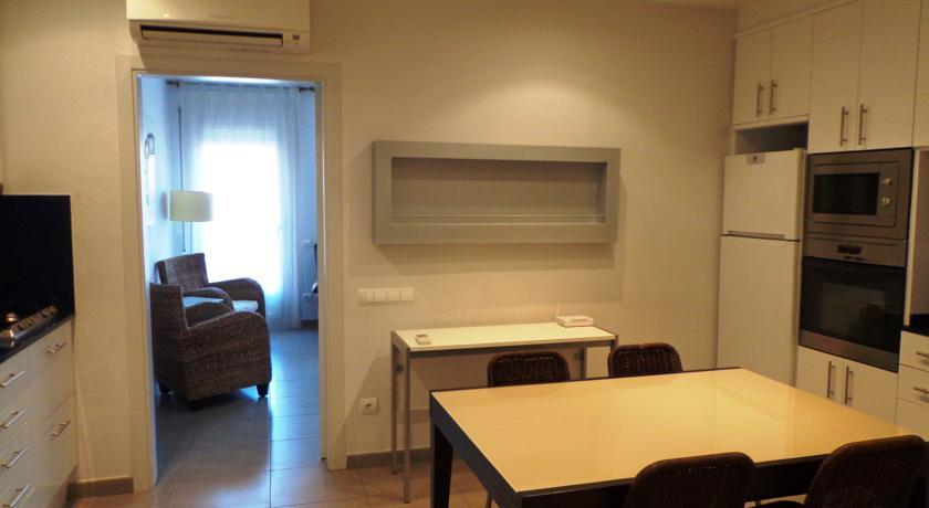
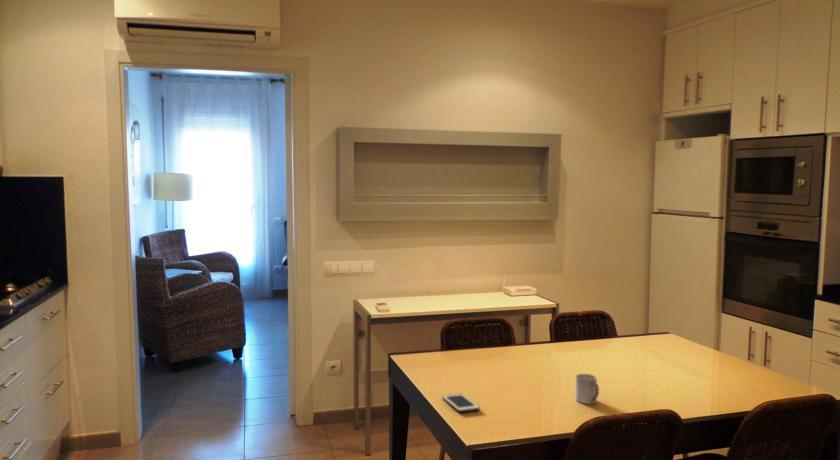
+ cell phone (460, 402)
+ cup (588, 389)
